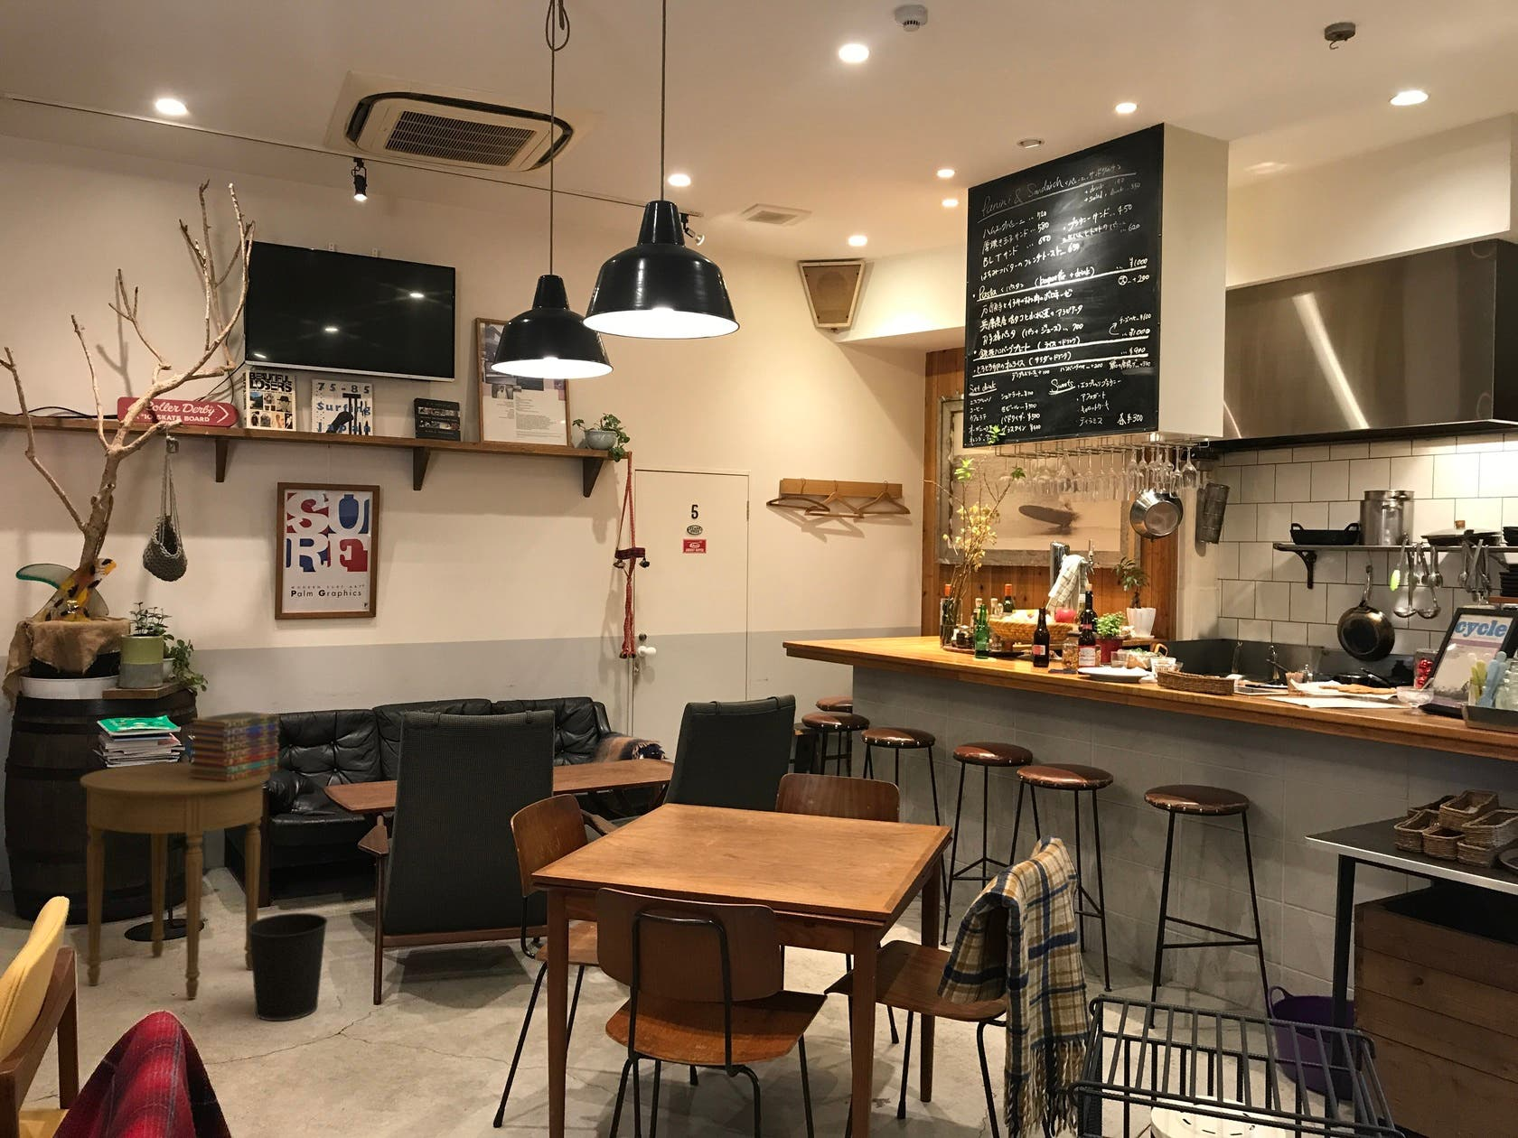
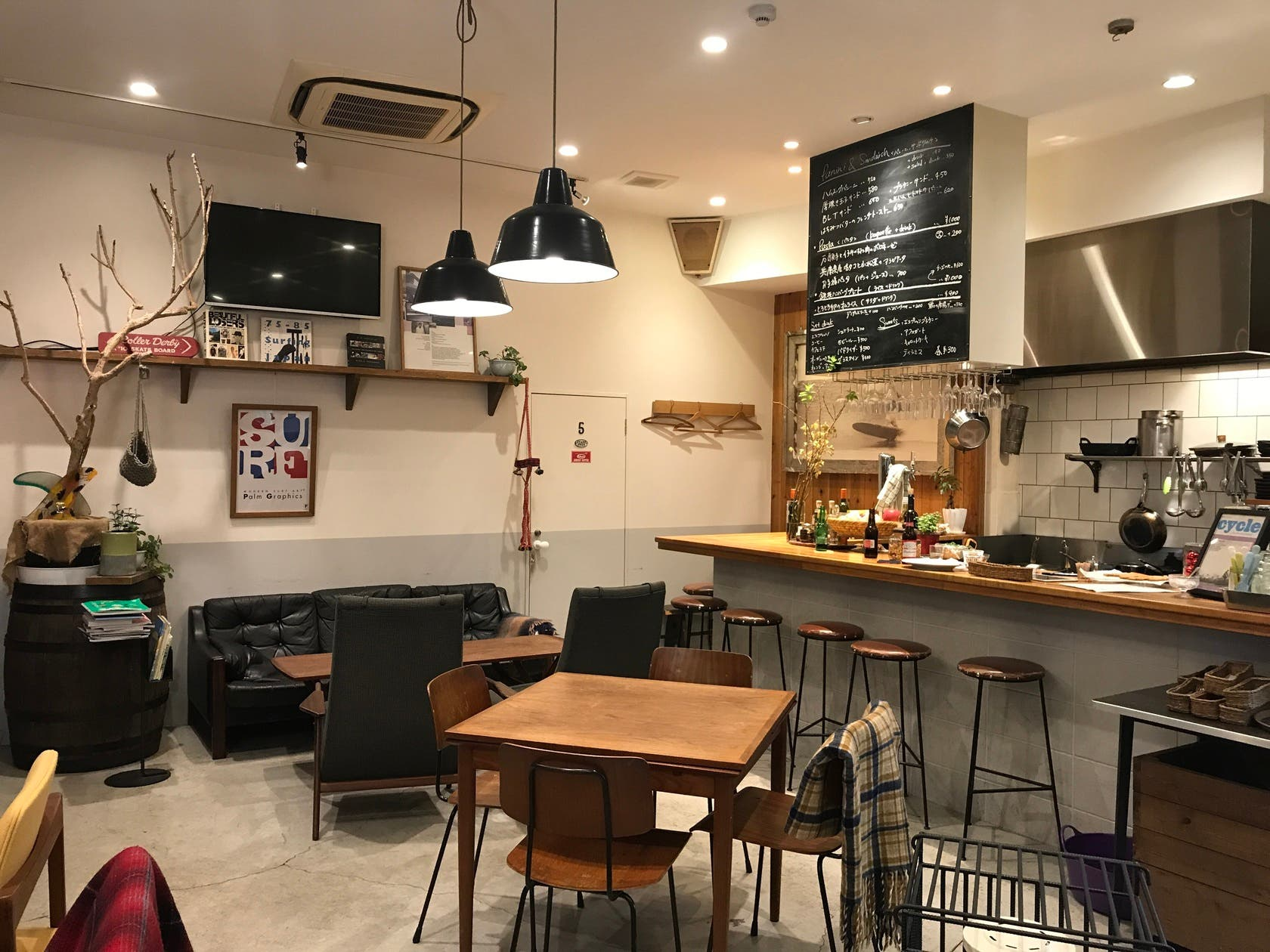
- side table (185, 876)
- book stack (234, 745)
- wastebasket (287, 966)
